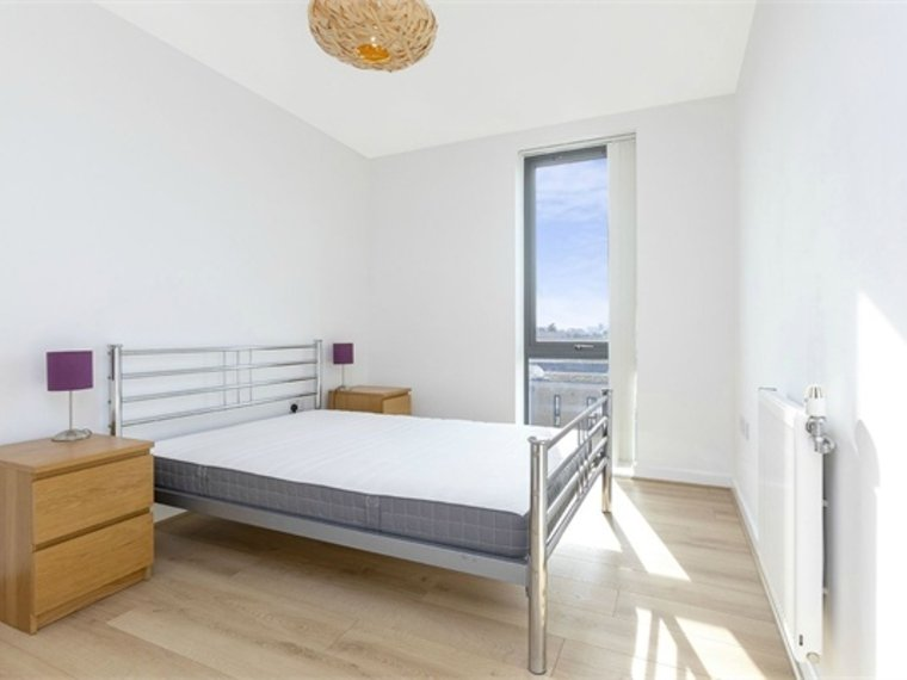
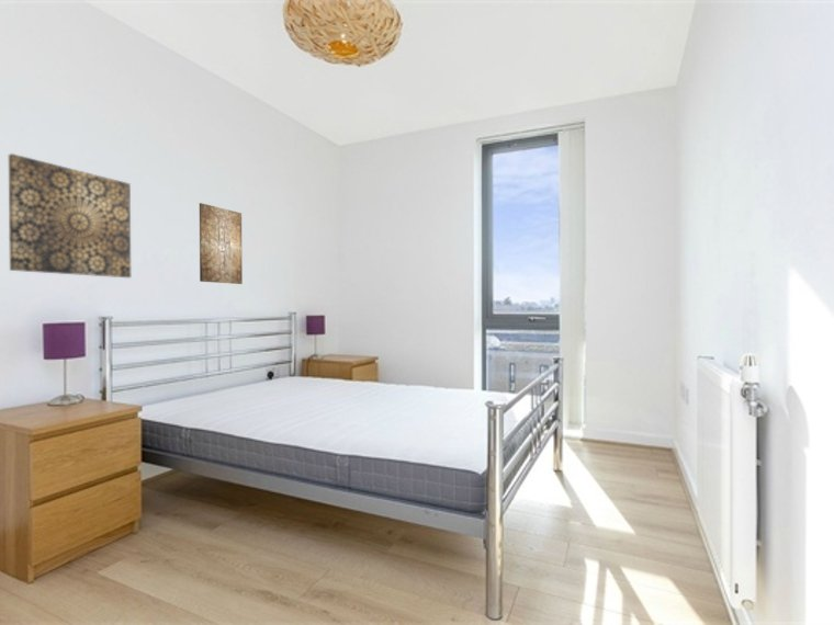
+ wall art (76, 221)
+ wall art (222, 246)
